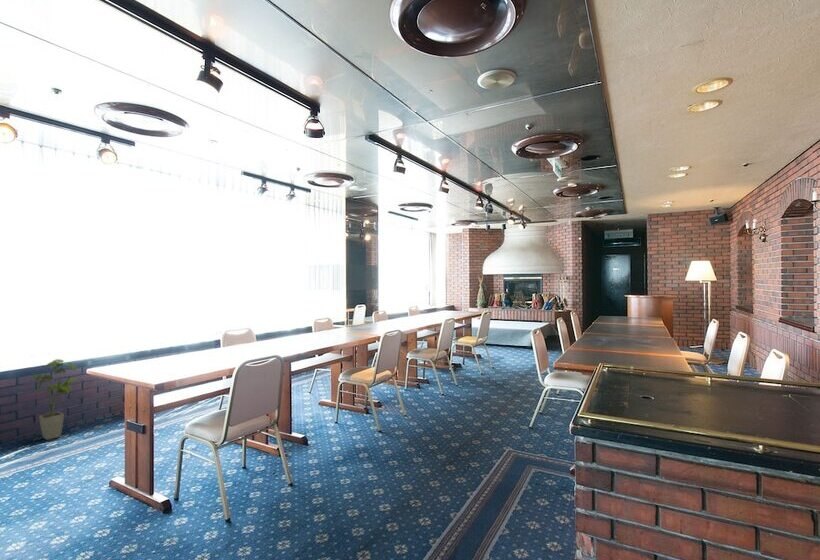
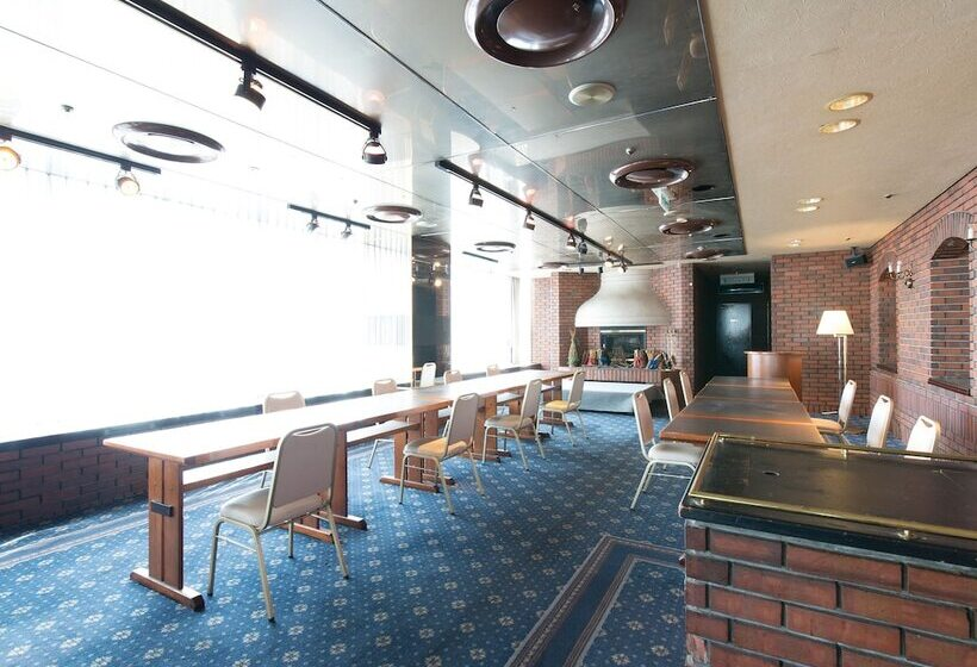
- house plant (57, 397)
